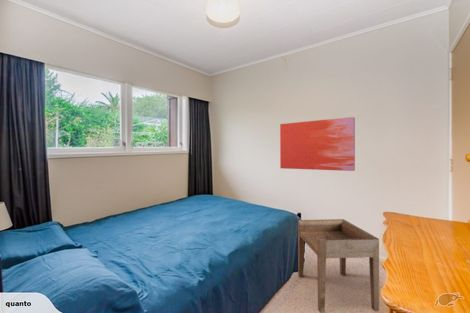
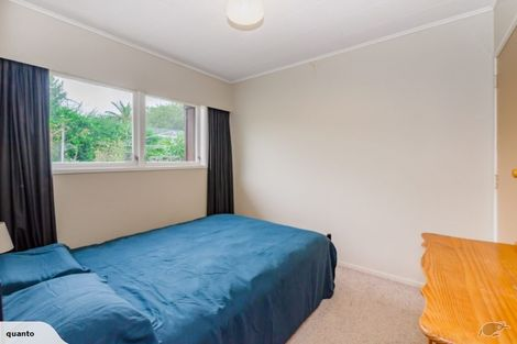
- wall art (314, 145)
- side table (333, 257)
